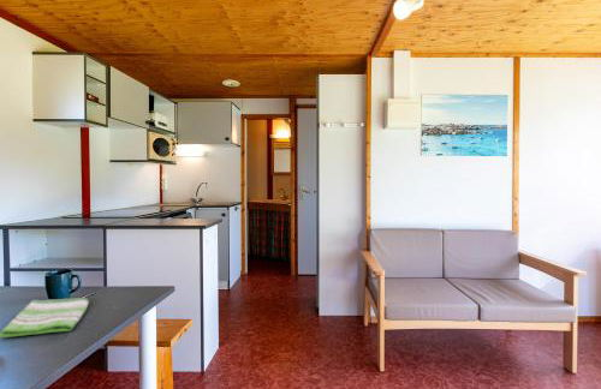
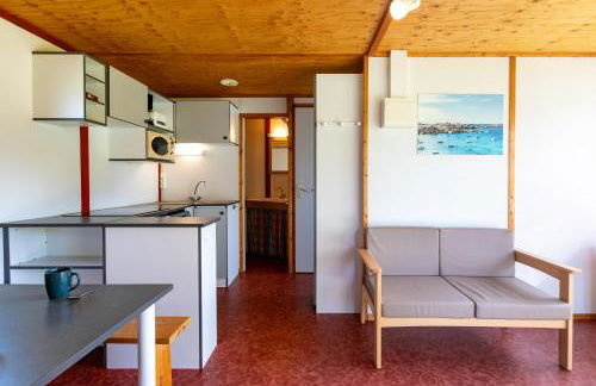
- dish towel (49, 313)
